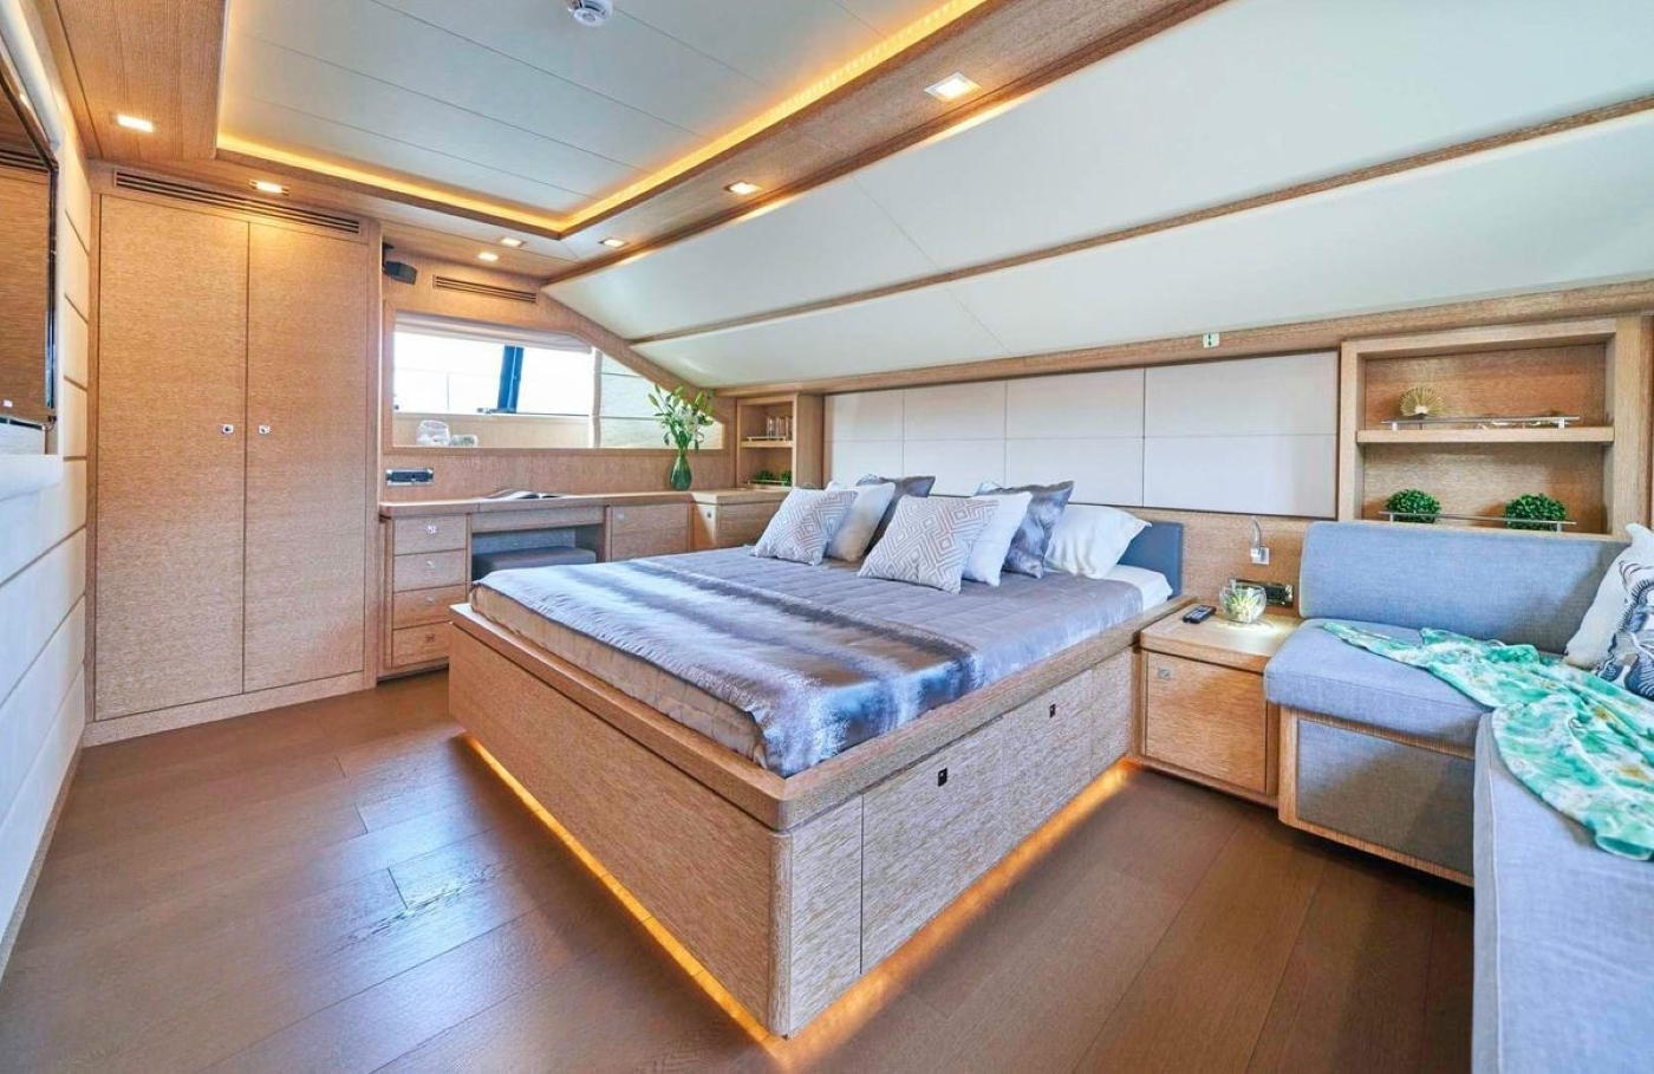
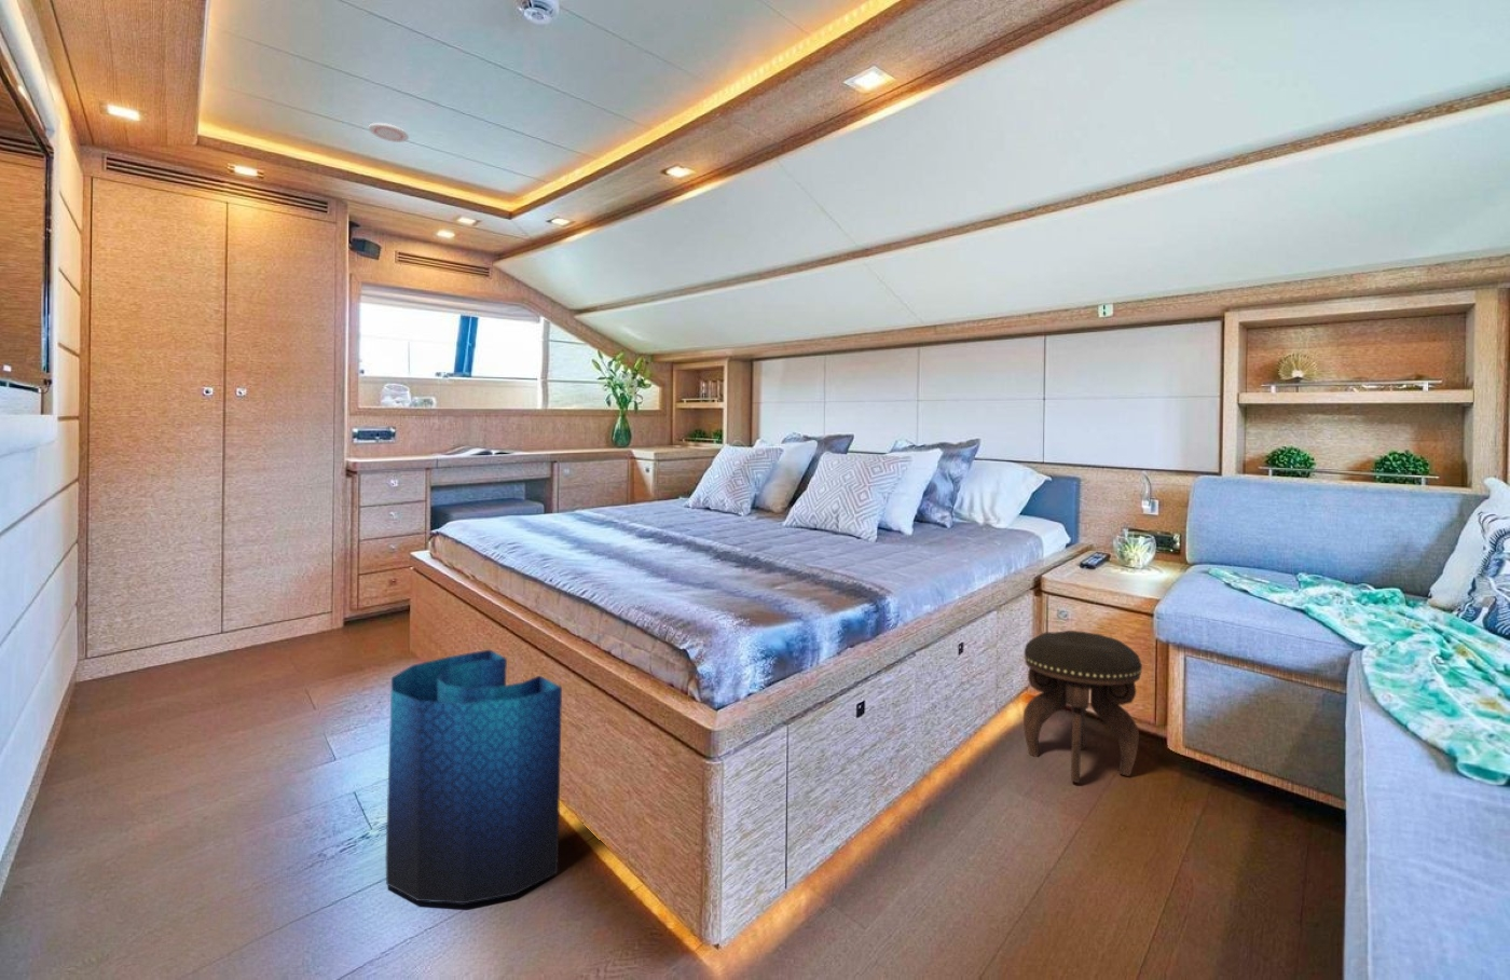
+ bag (467, 767)
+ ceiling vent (389, 133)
+ footstool (1080, 701)
